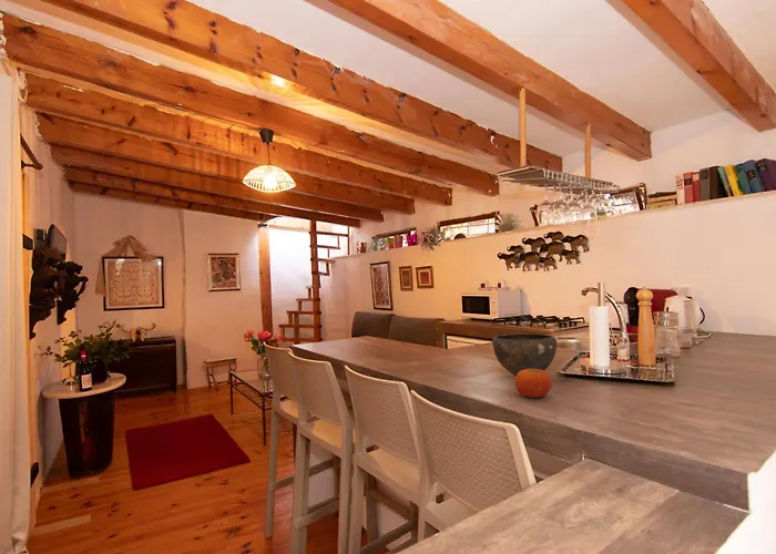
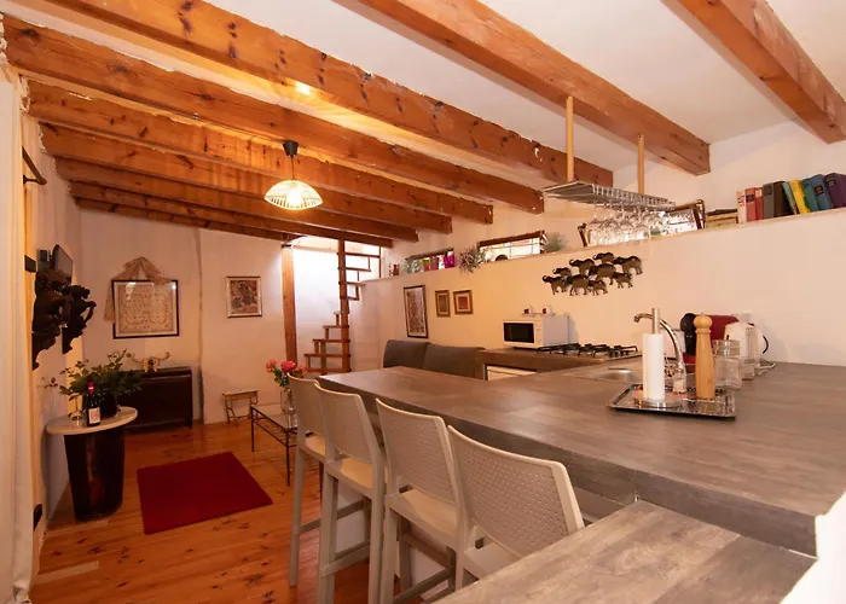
- bowl (524, 357)
- fruit (532, 382)
